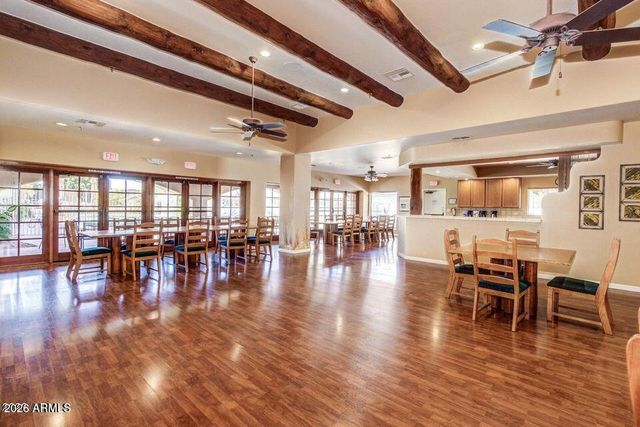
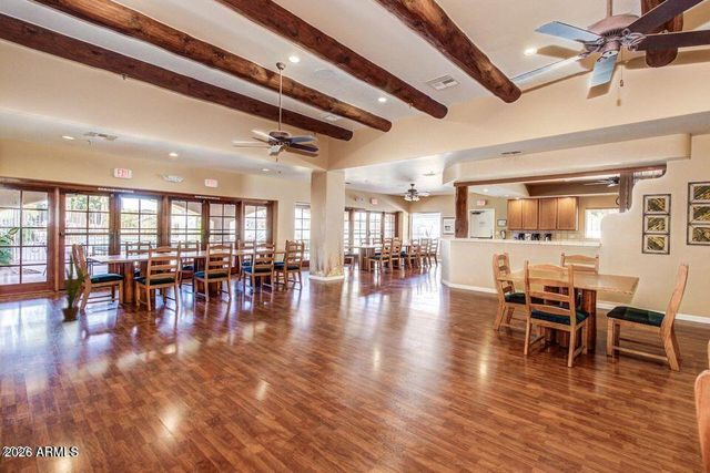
+ house plant (68, 287)
